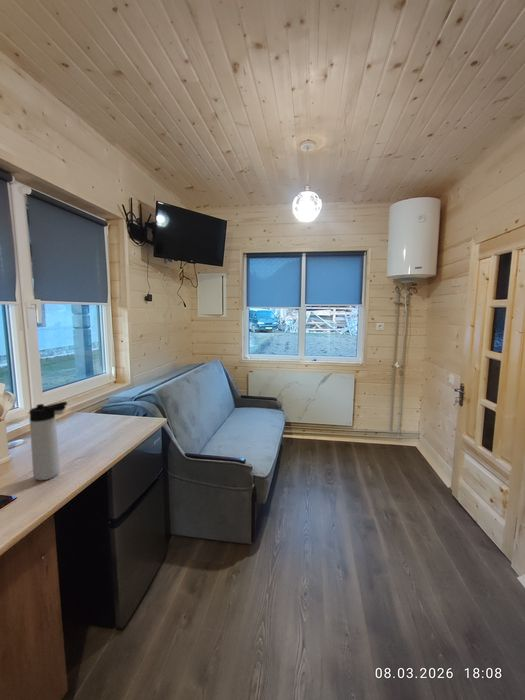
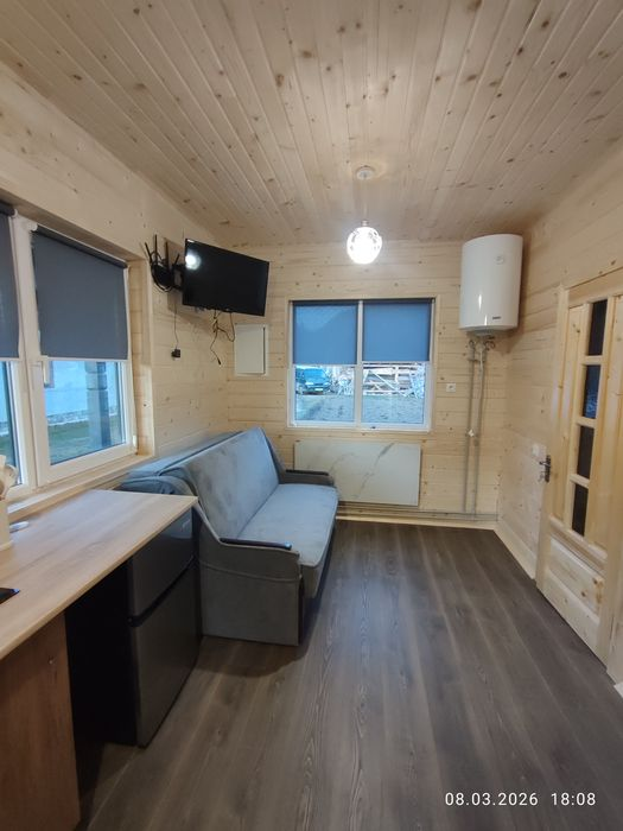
- thermos bottle (50, 439)
